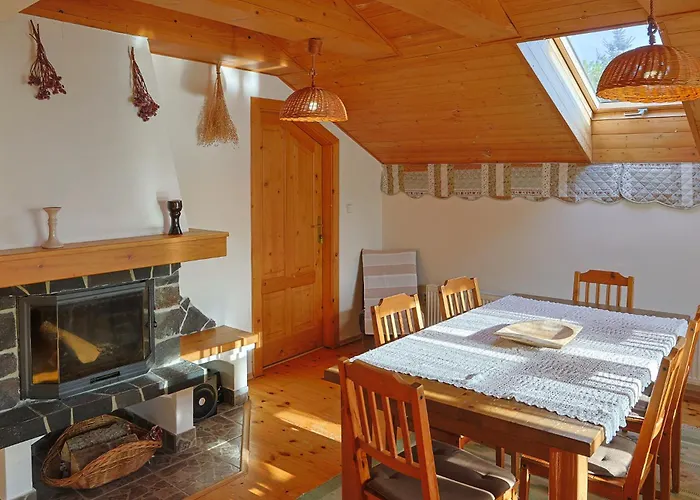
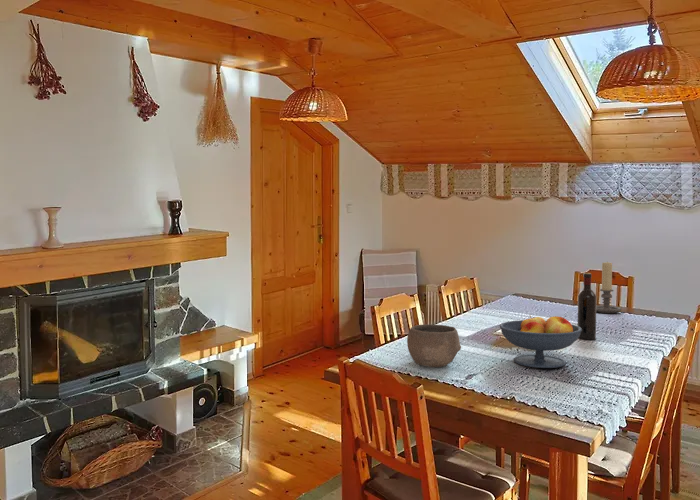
+ bowl (433, 346)
+ wine bottle (587, 305)
+ fruit bowl (539, 338)
+ candle holder (606, 286)
